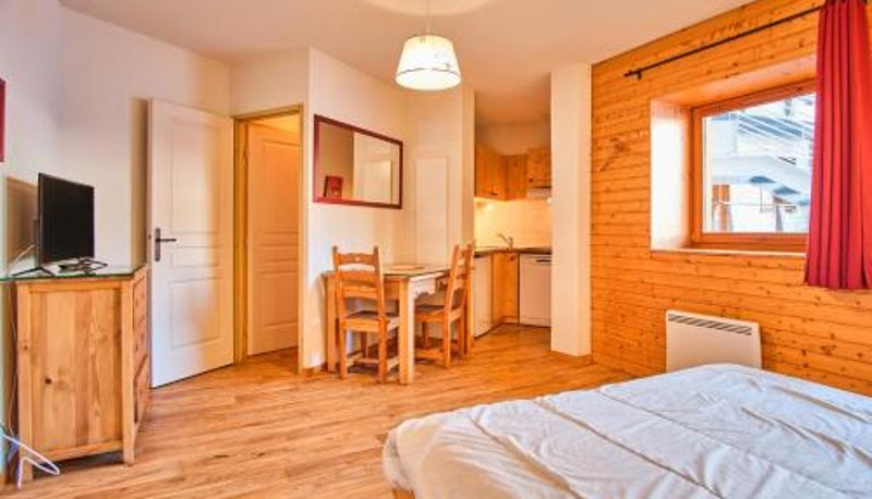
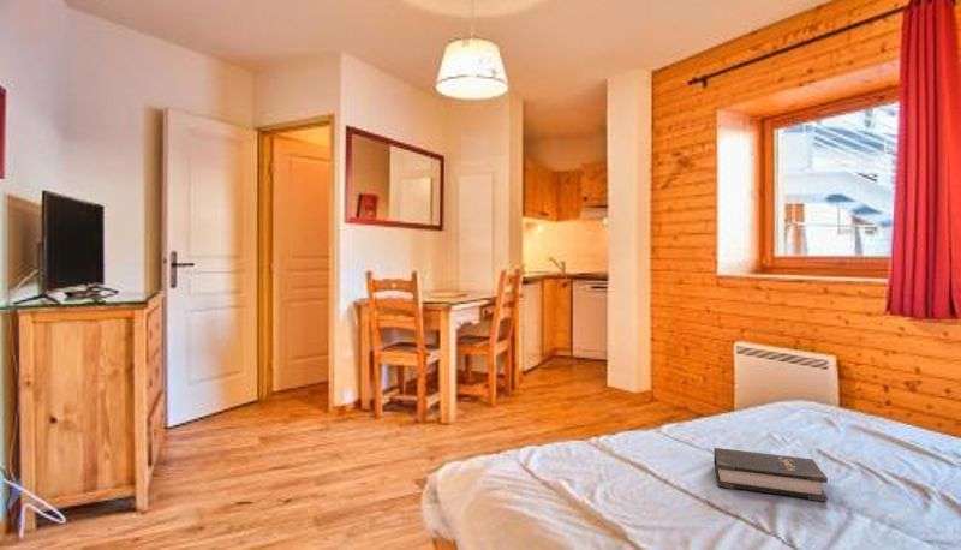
+ hardback book (765, 471)
